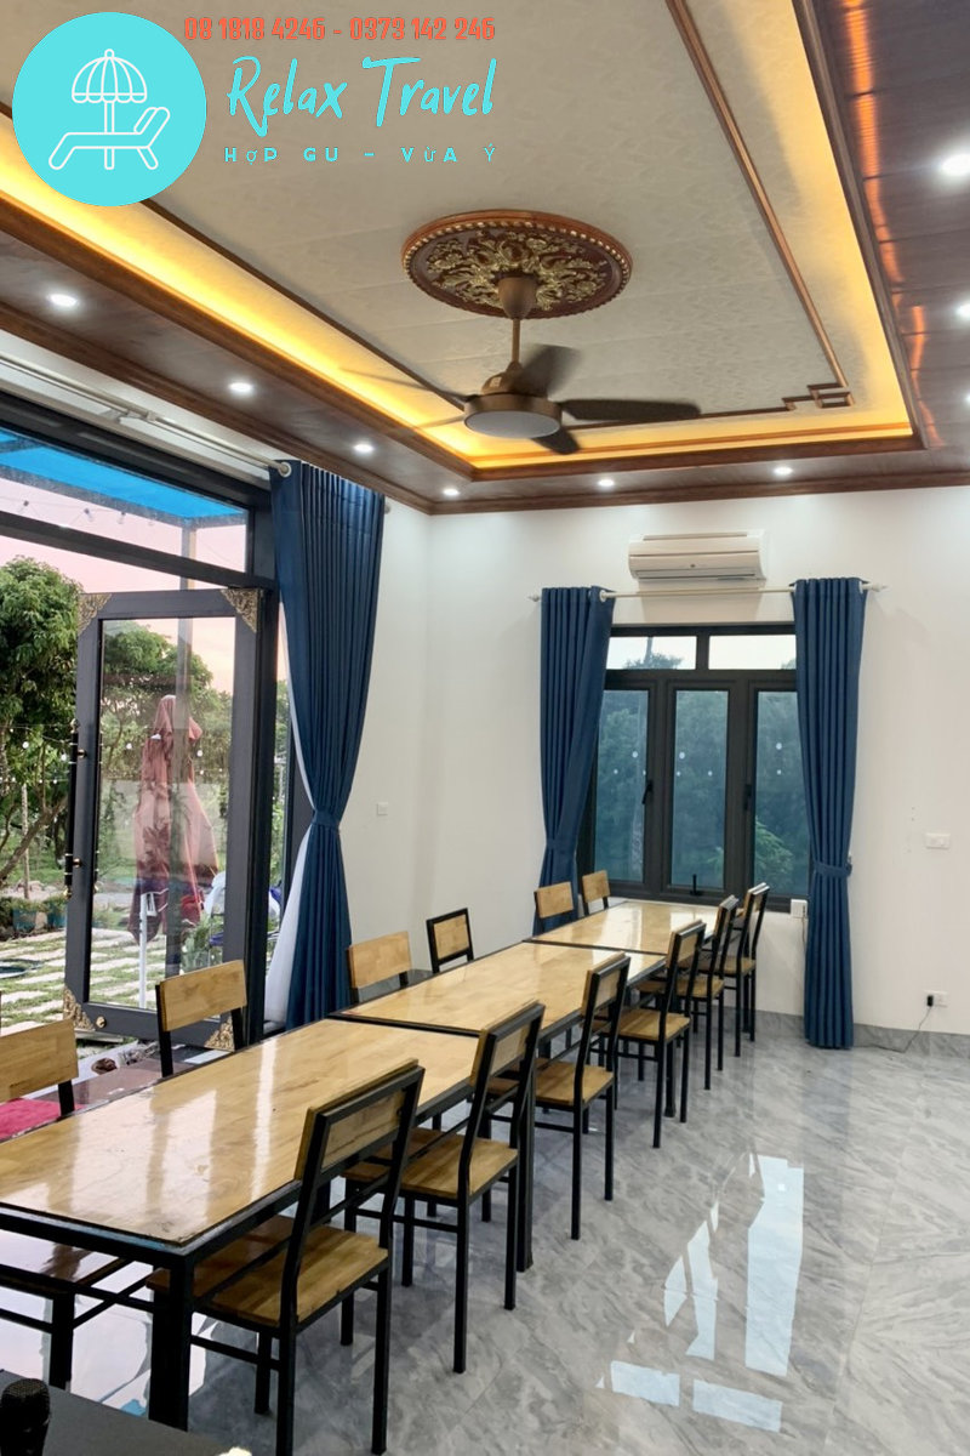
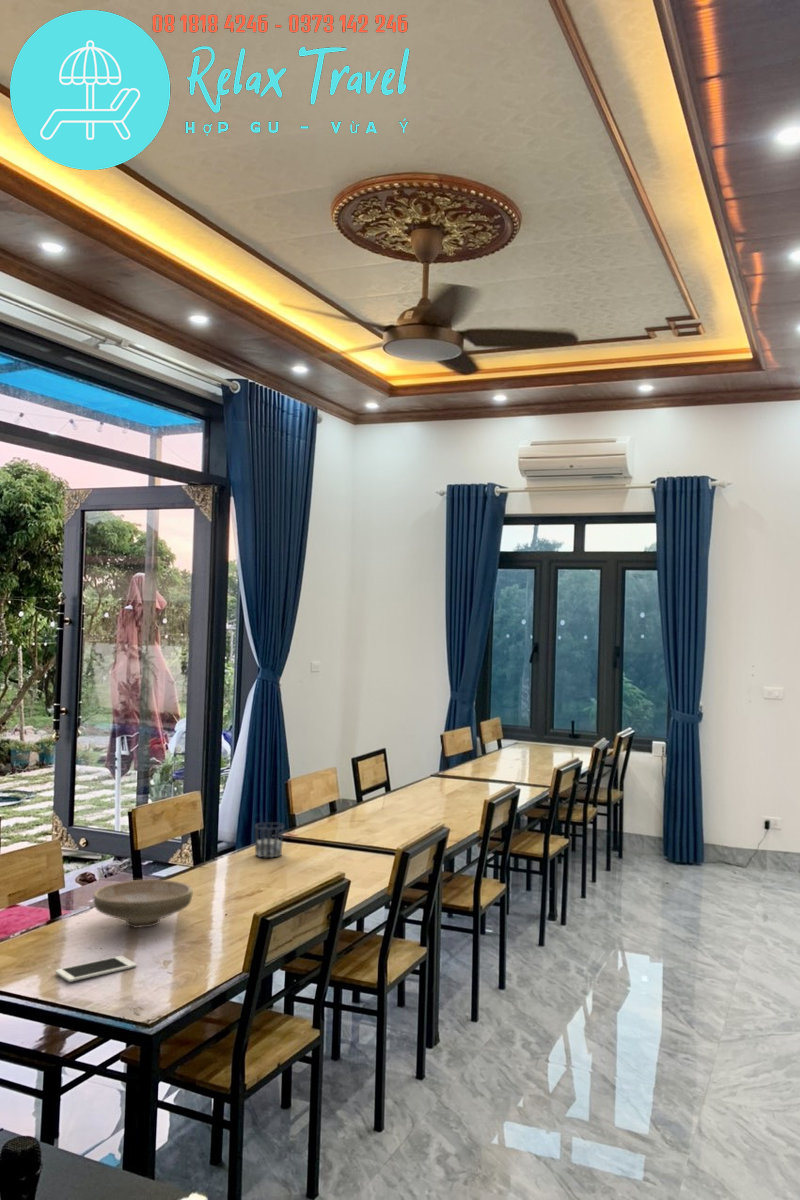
+ bowl (143, 906)
+ cup (269, 839)
+ cell phone (96, 968)
